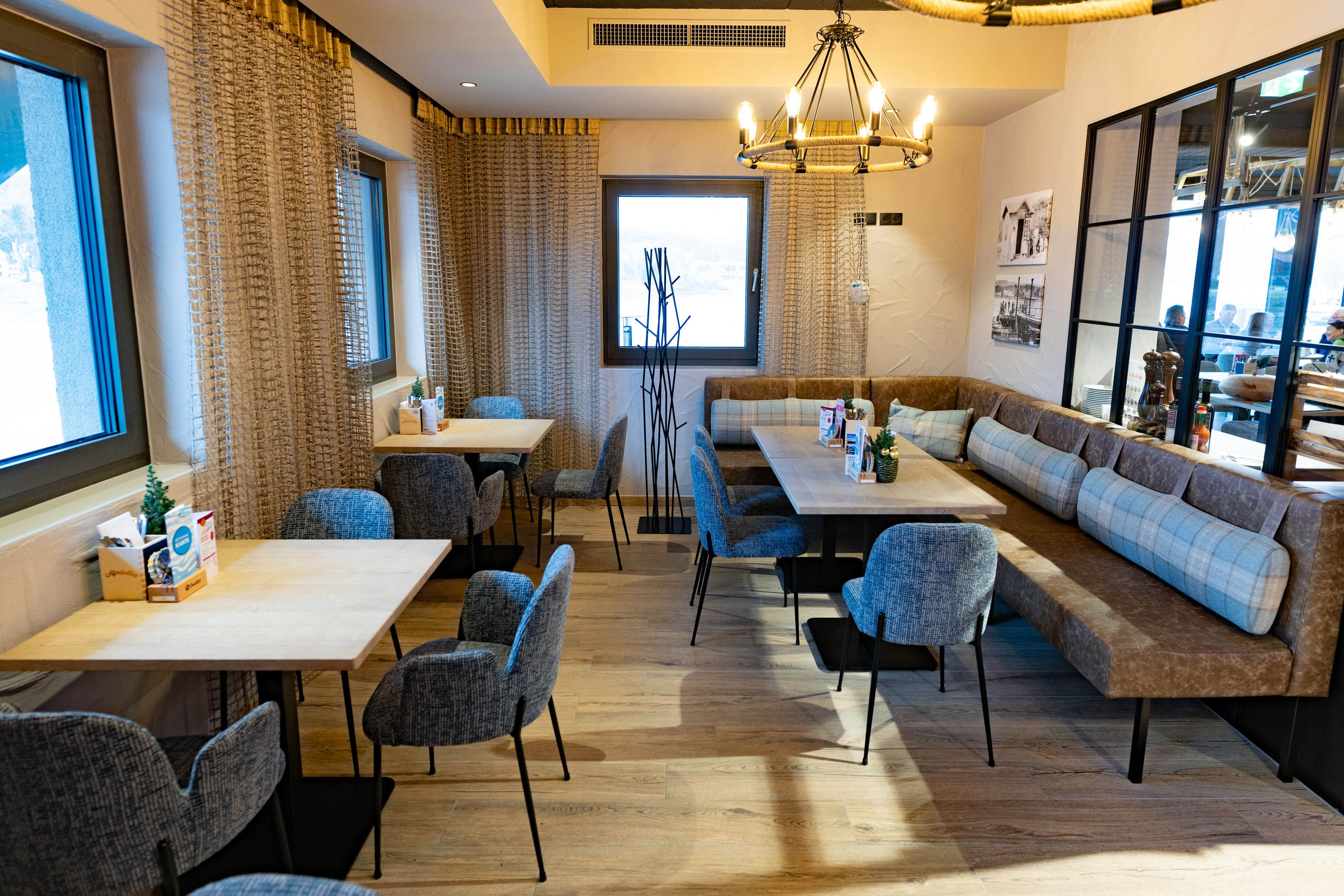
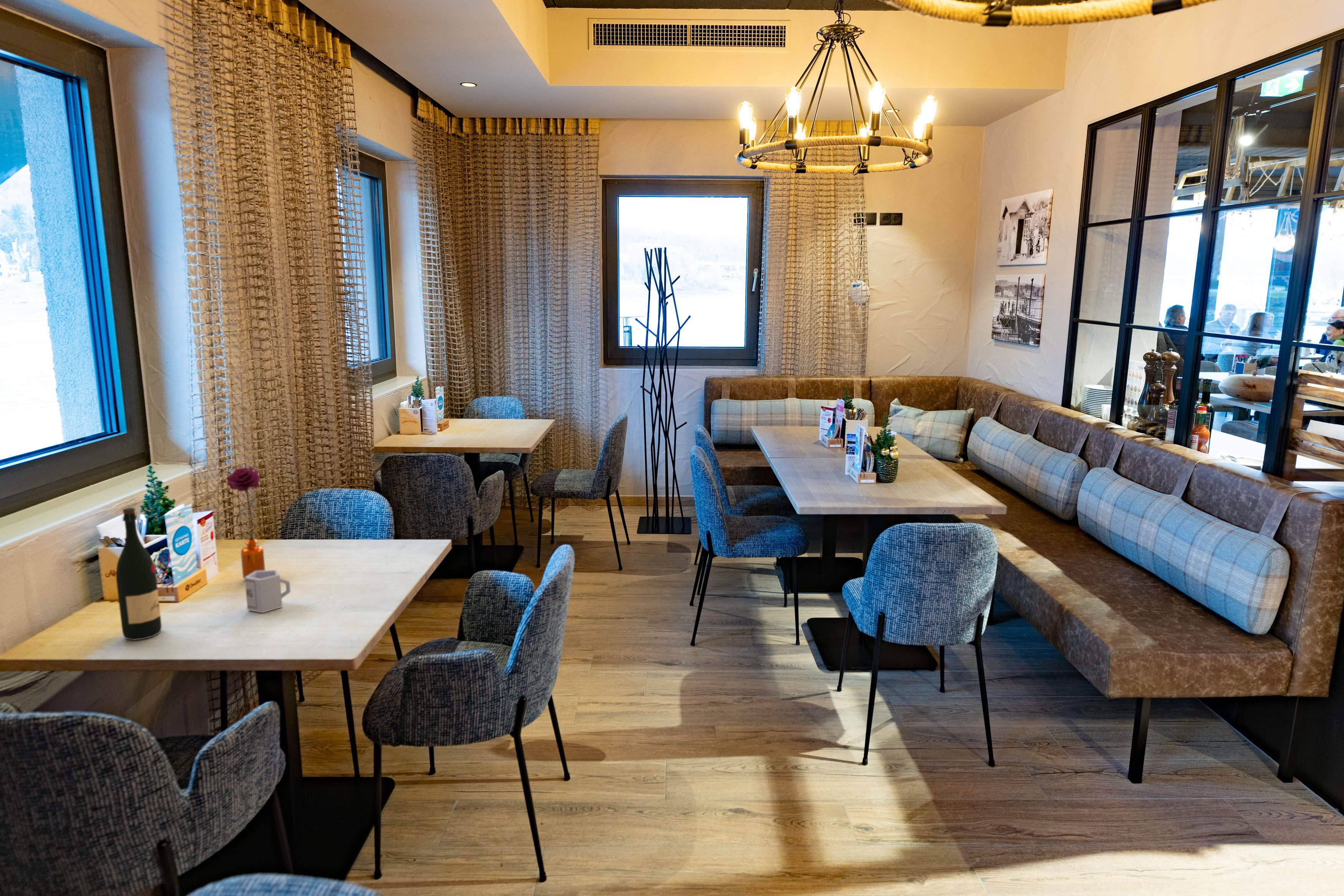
+ wine bottle (136, 572)
+ cup (268, 590)
+ flower (251, 523)
